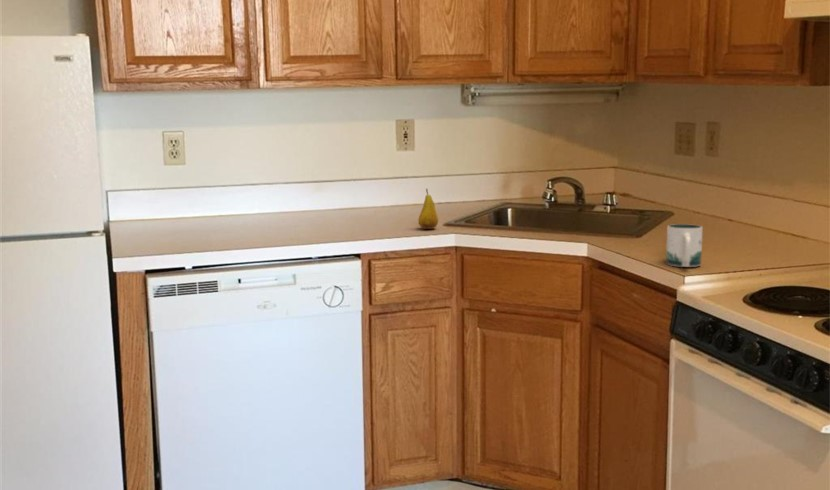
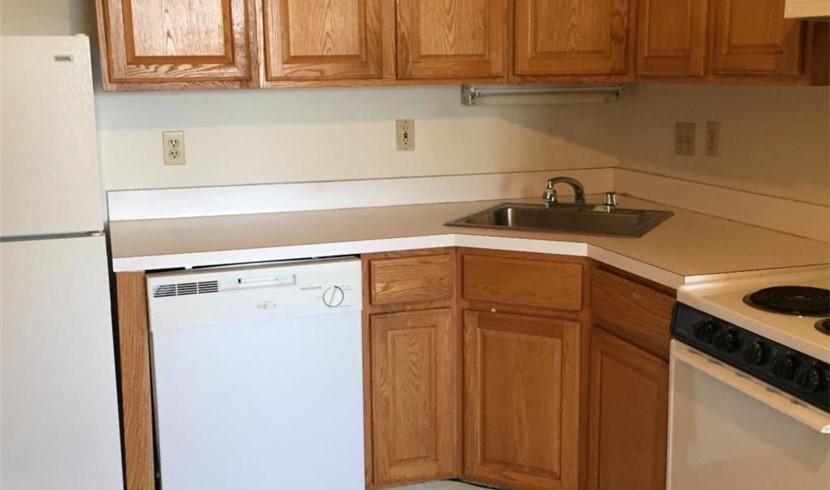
- mug (685, 246)
- fruit (428, 208)
